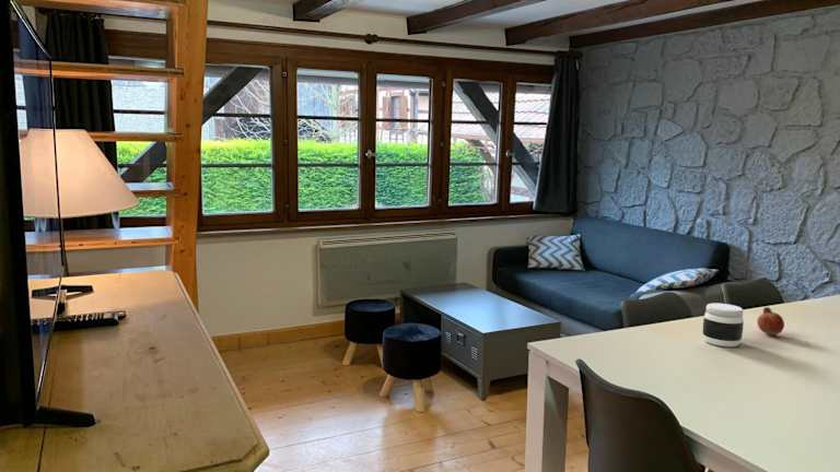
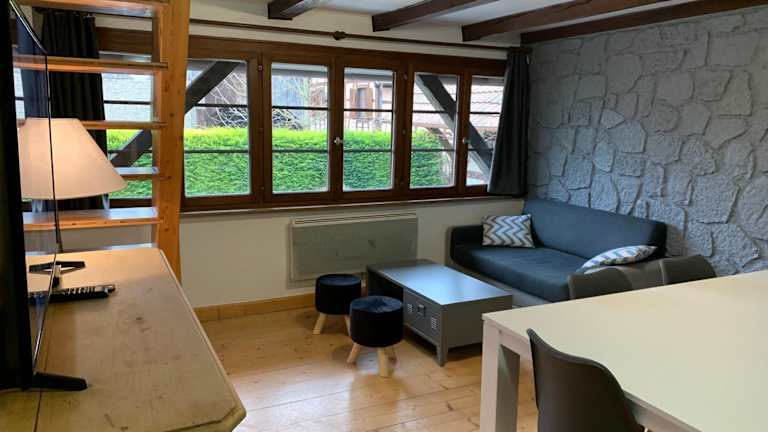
- jar (723, 323)
- fruit (770, 321)
